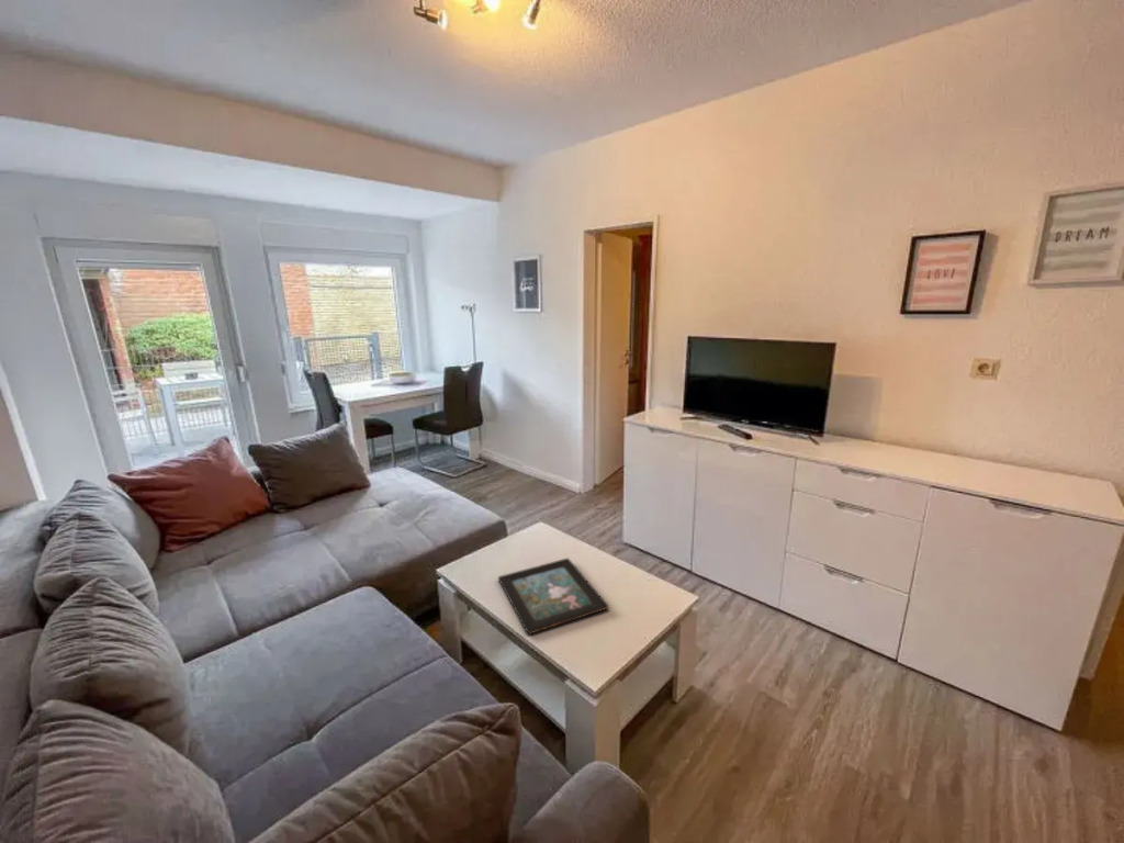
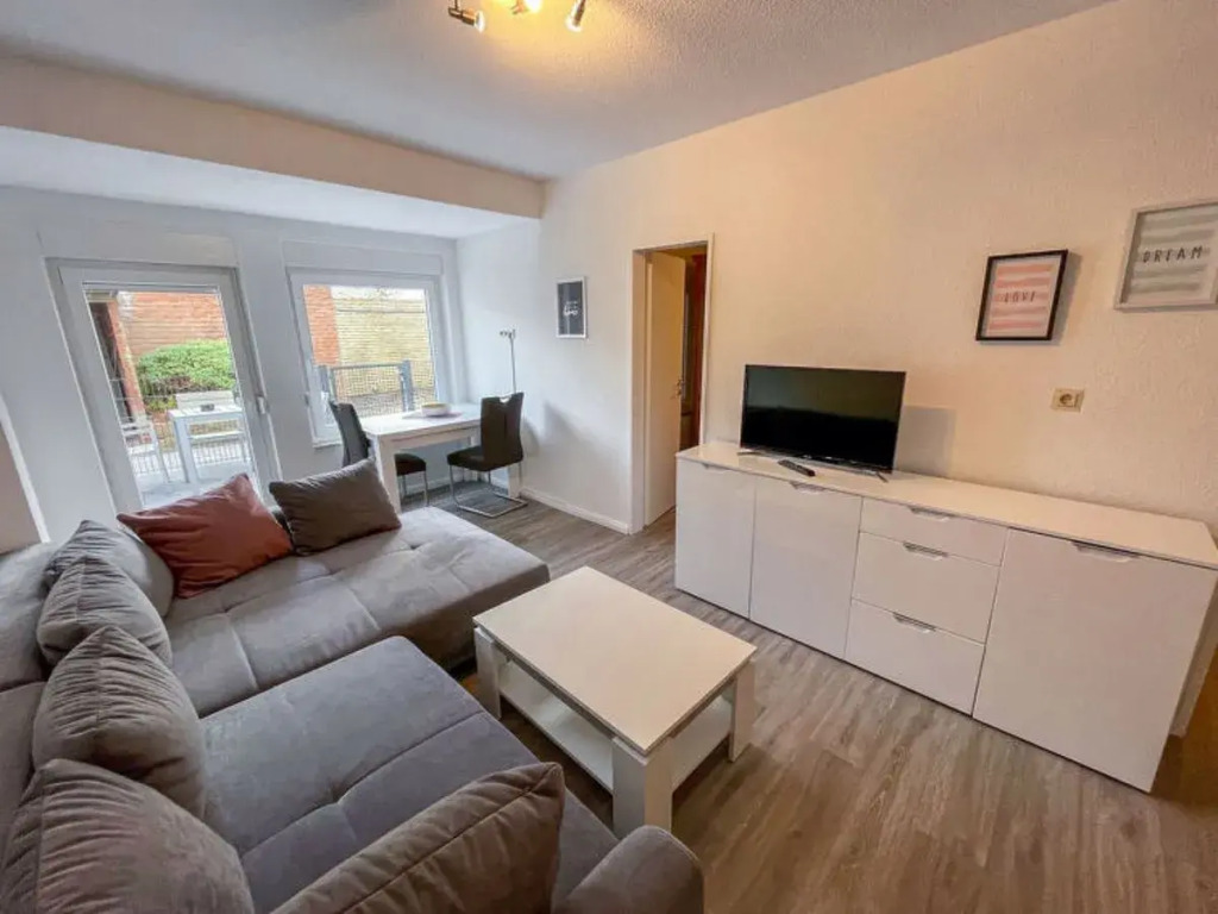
- decorative tray (550, 592)
